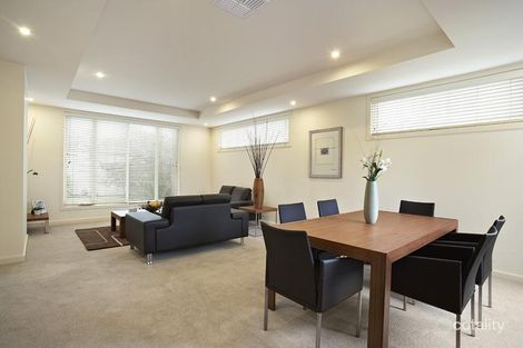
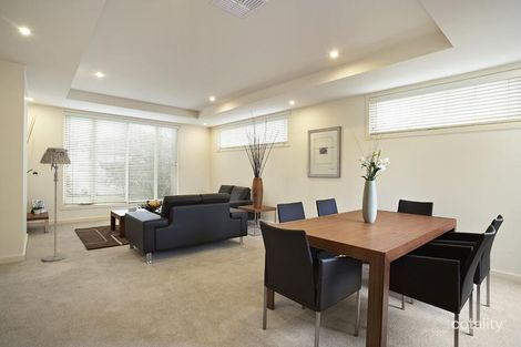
+ floor lamp (55, 203)
